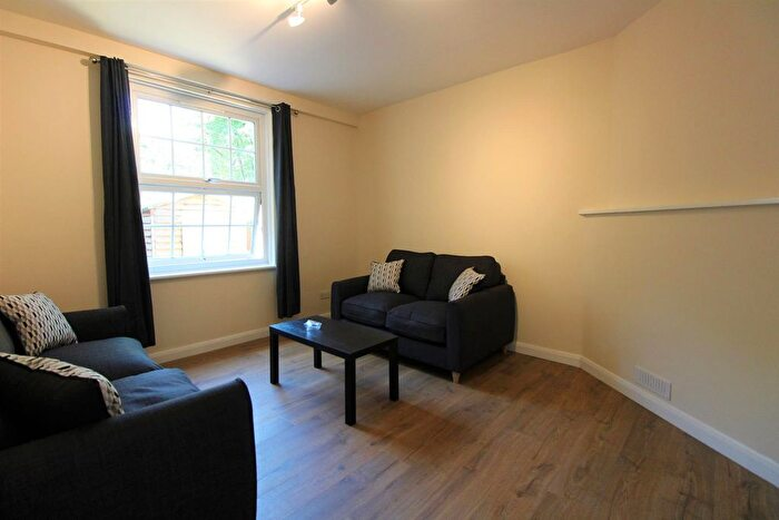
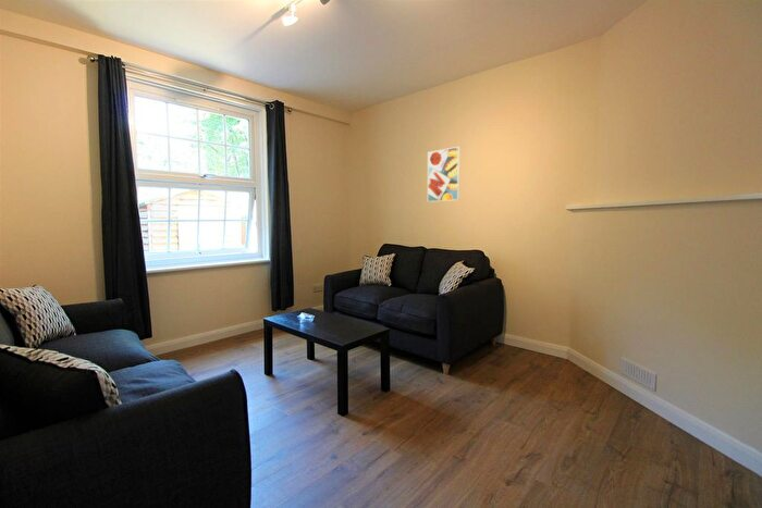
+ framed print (443, 175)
